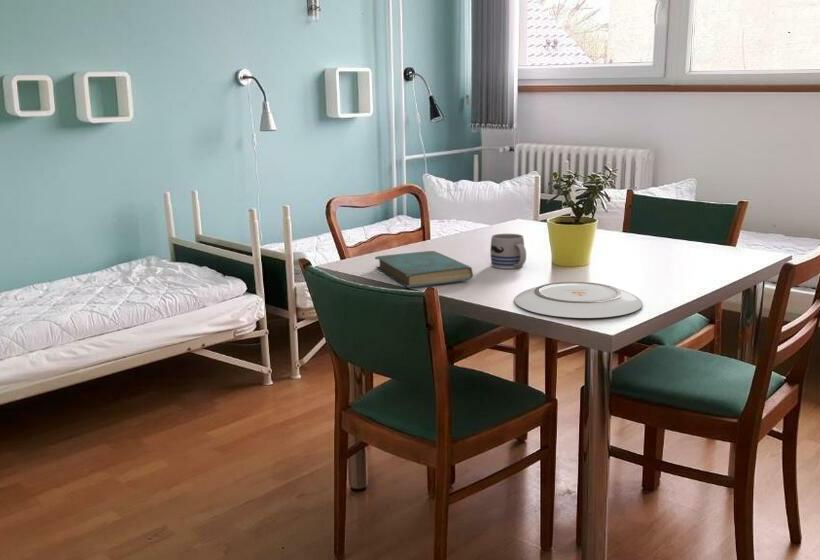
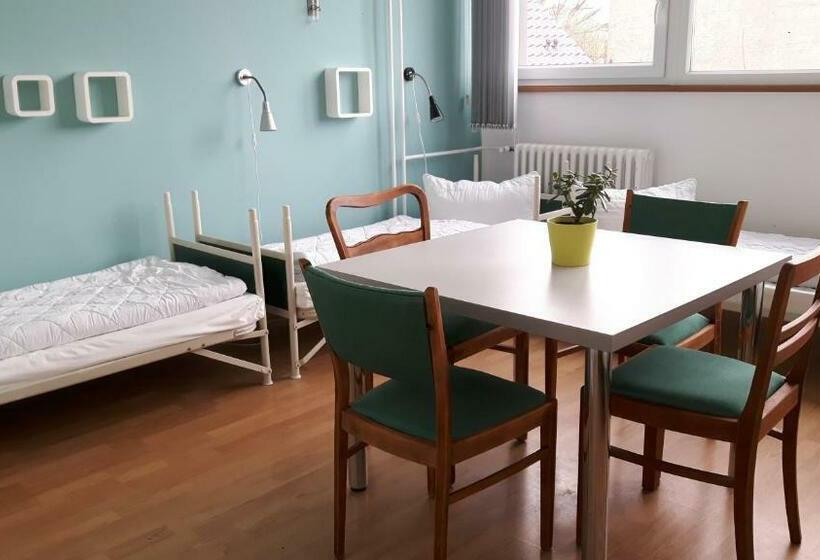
- plate (577, 296)
- mug (510, 251)
- book (422, 267)
